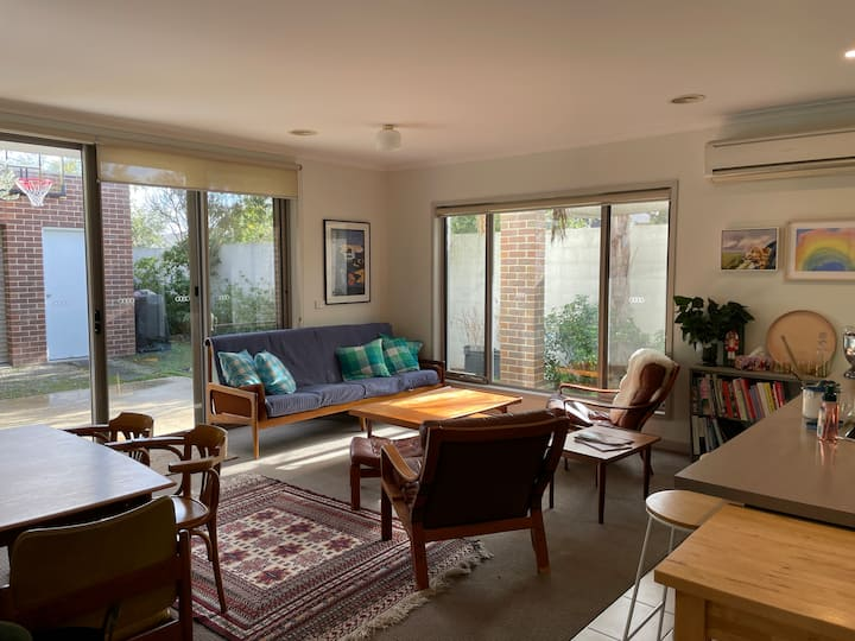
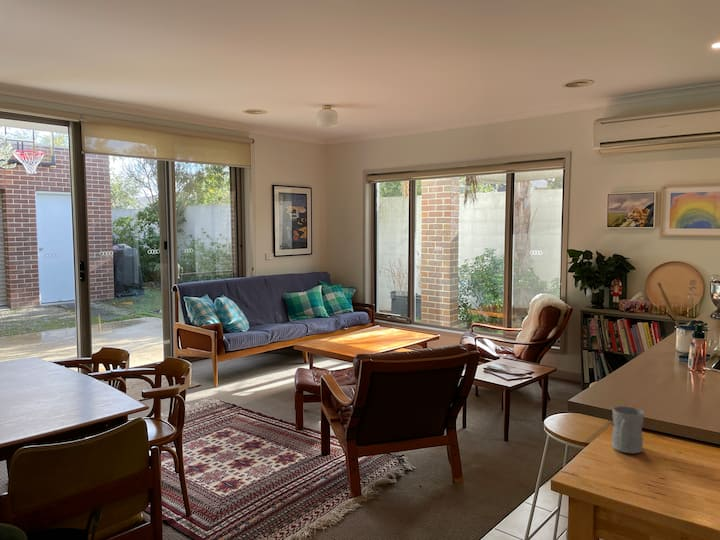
+ mug (626, 431)
